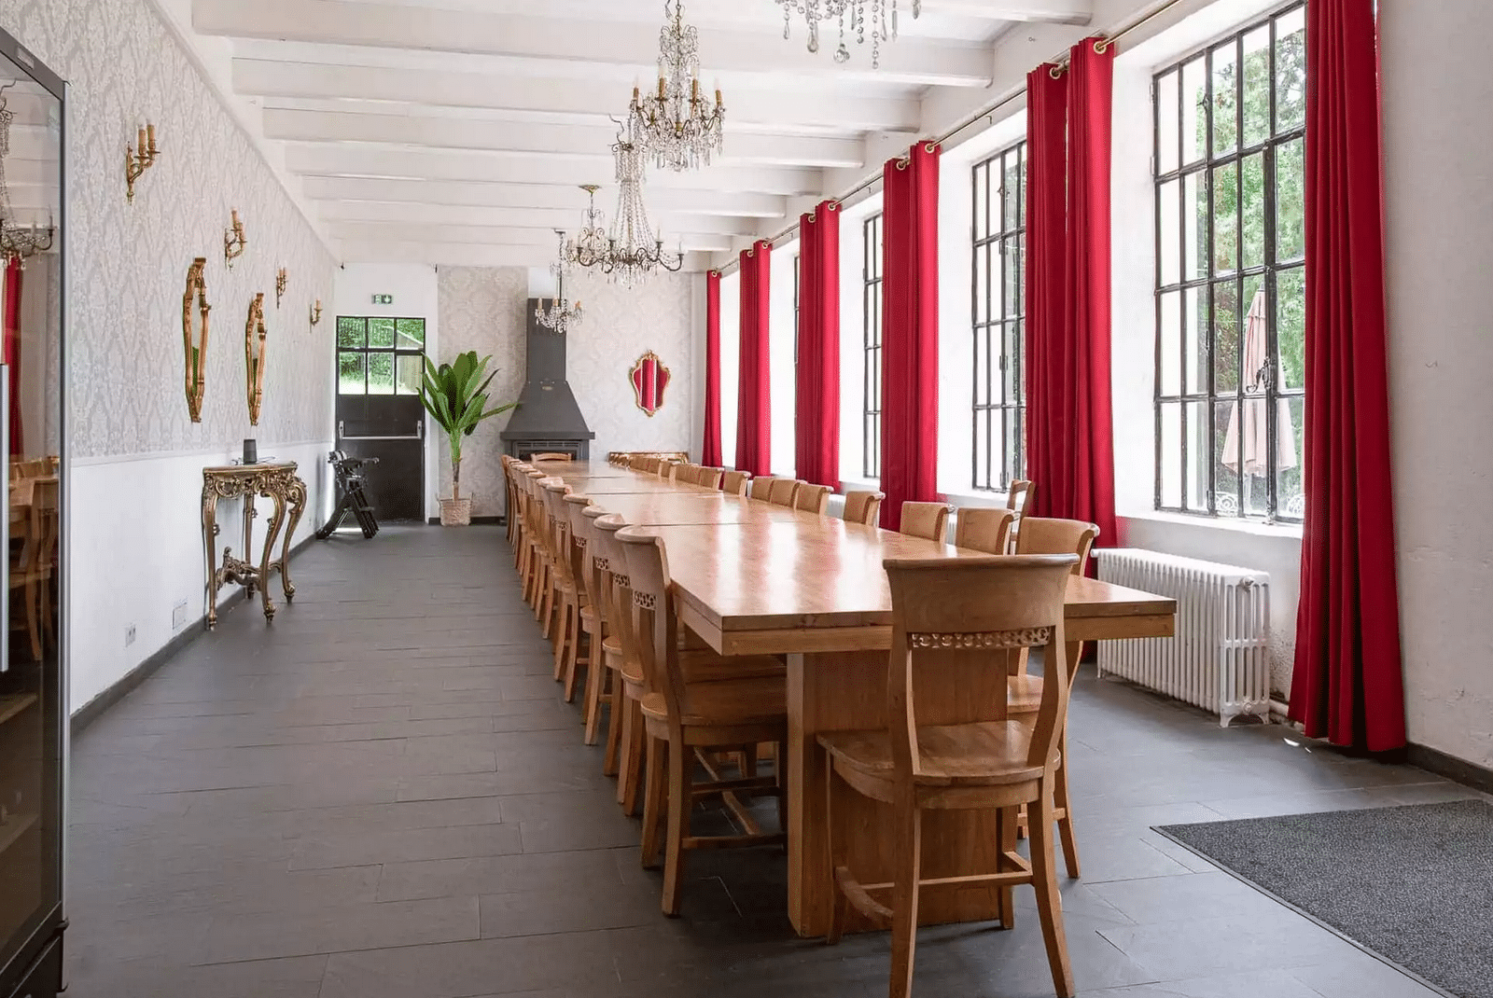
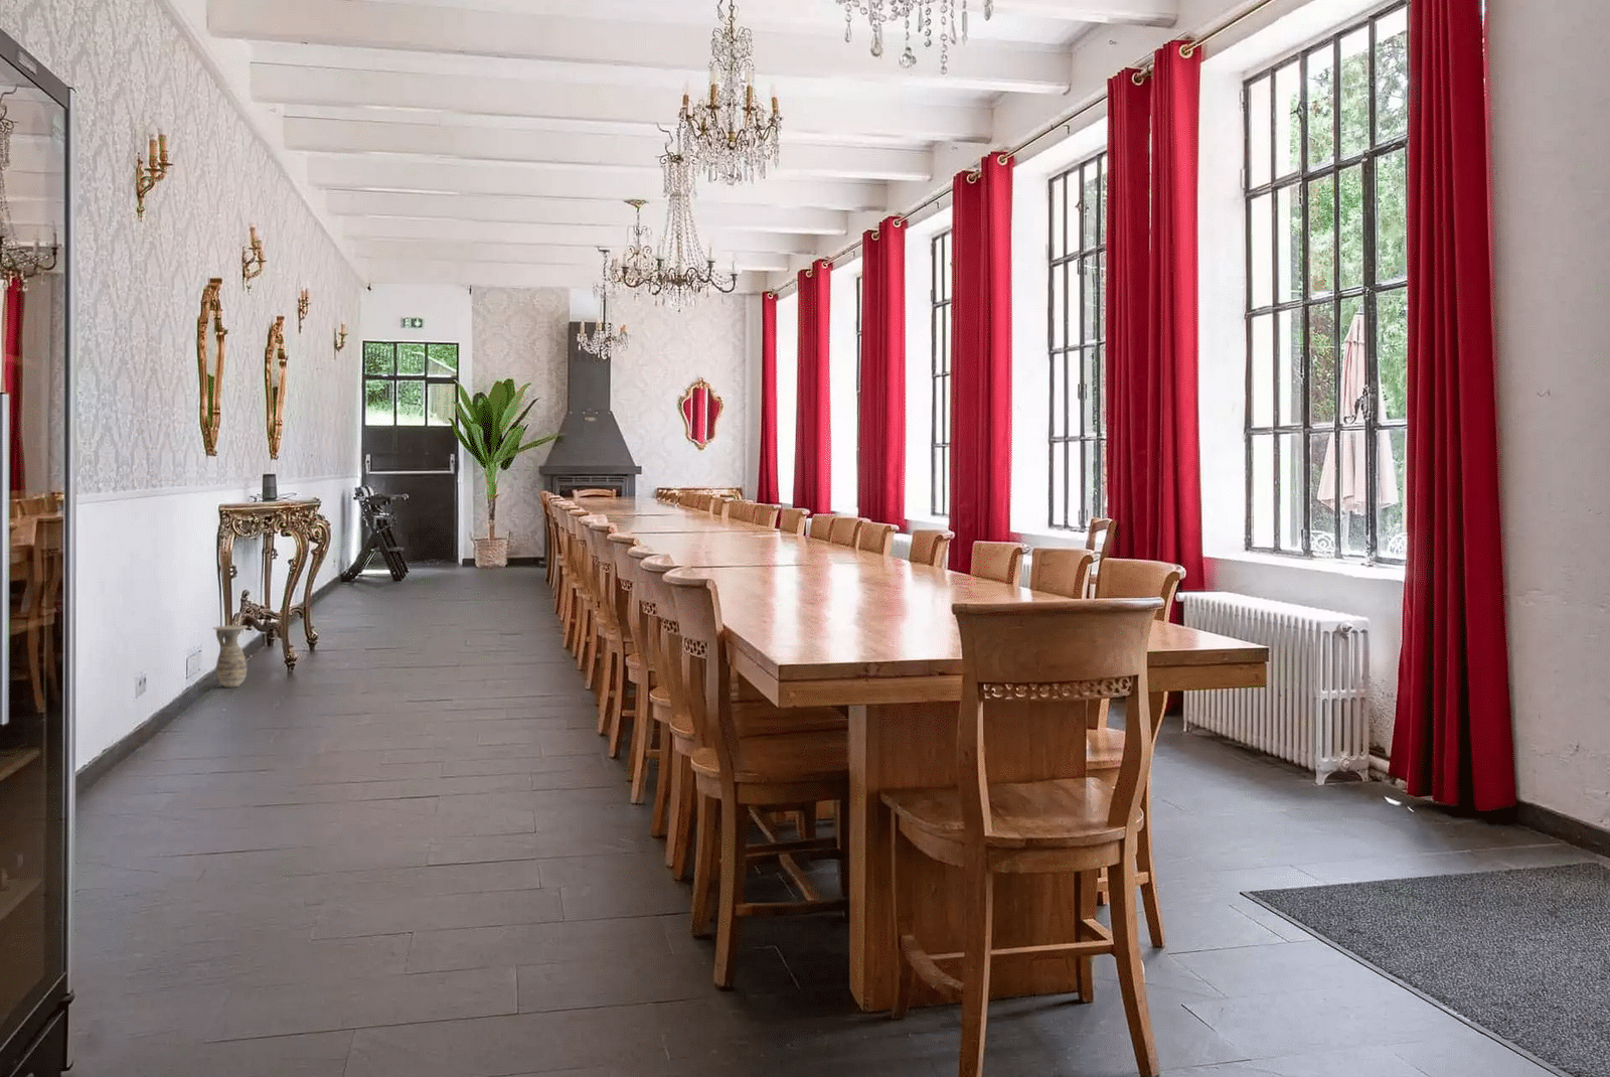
+ ceramic jug (231, 655)
